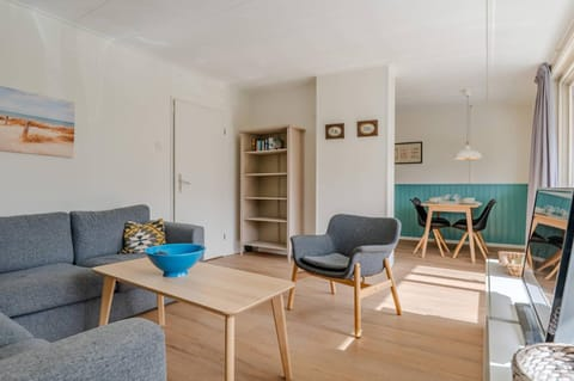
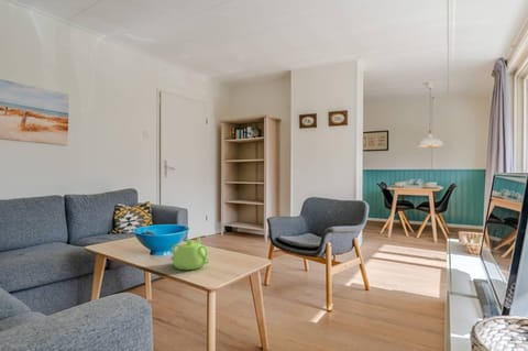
+ teapot (191, 251)
